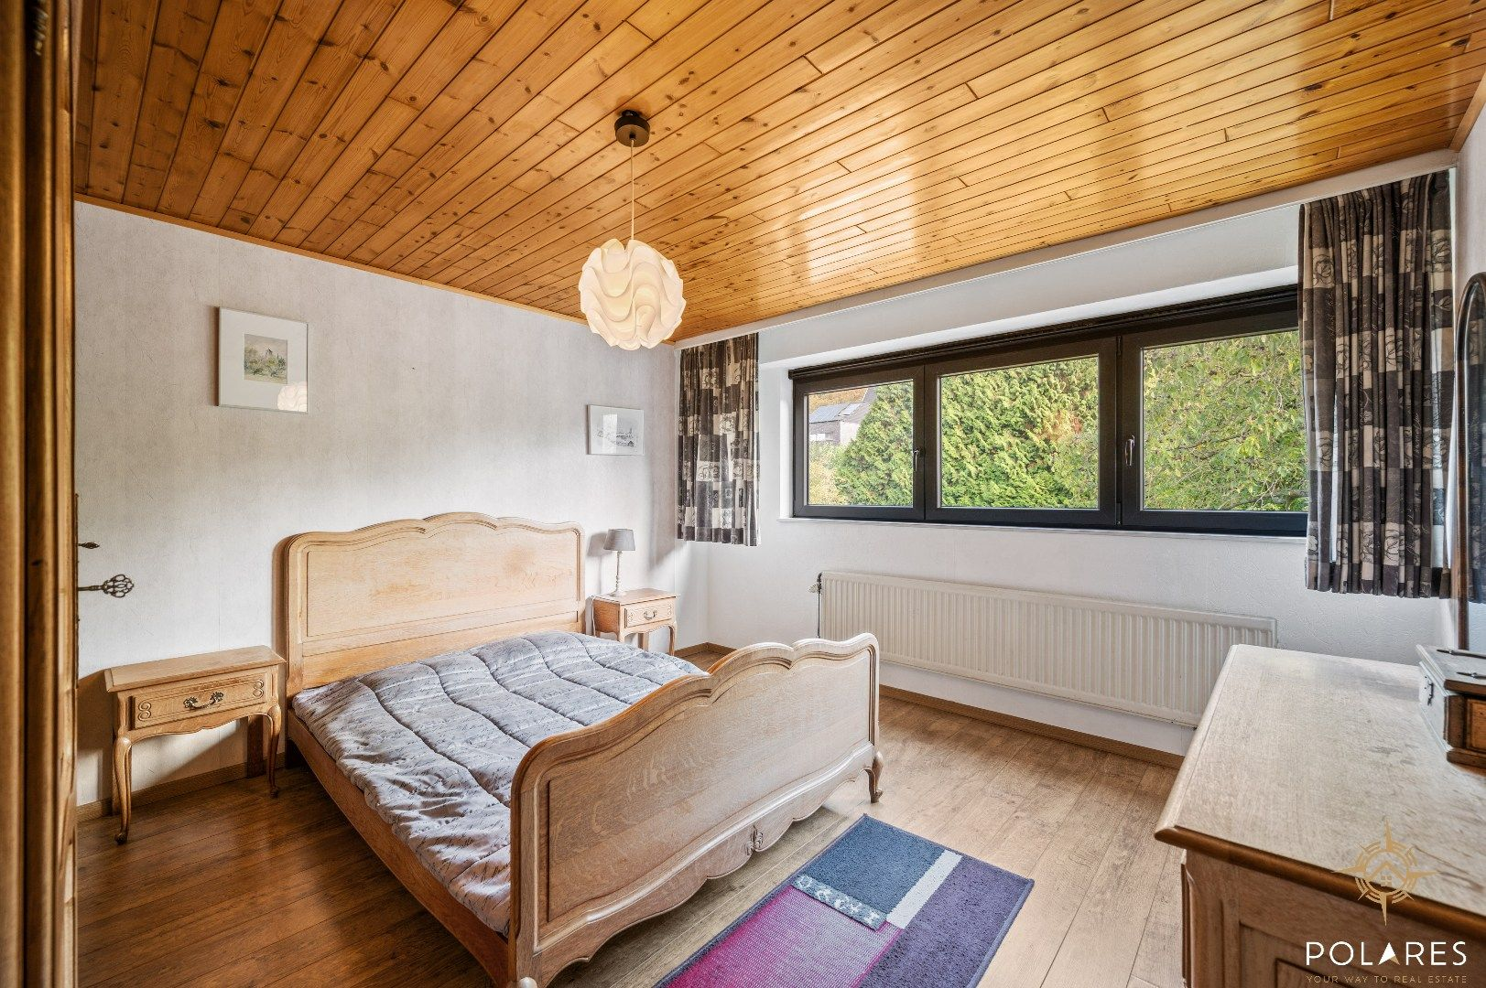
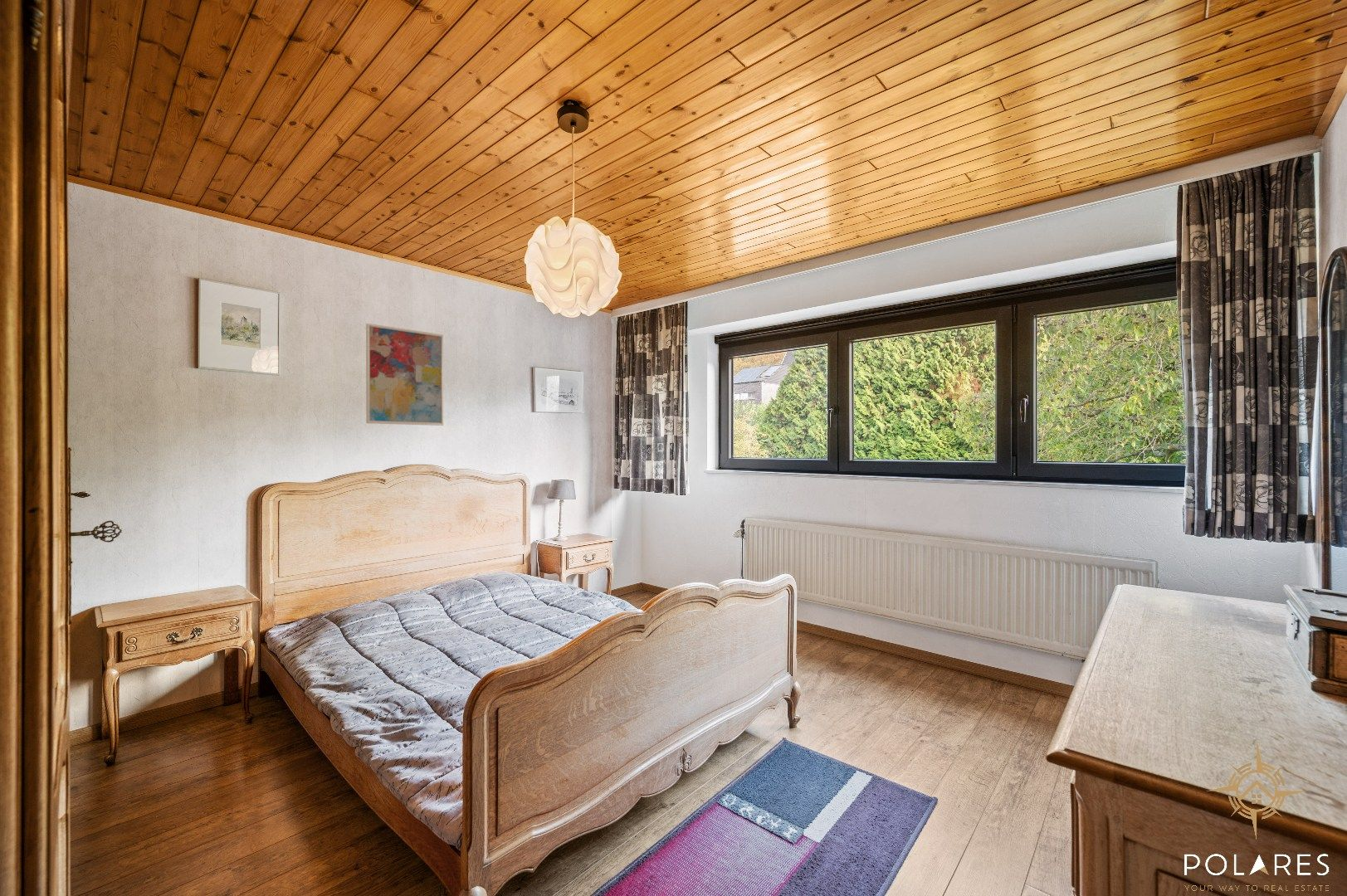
+ wall art (406, 377)
